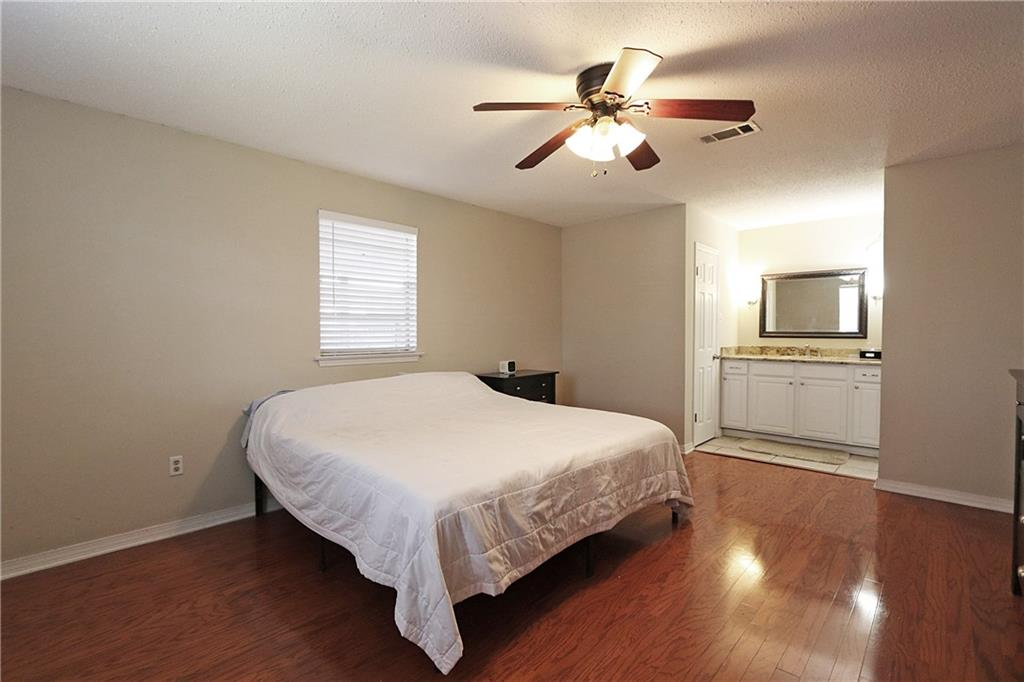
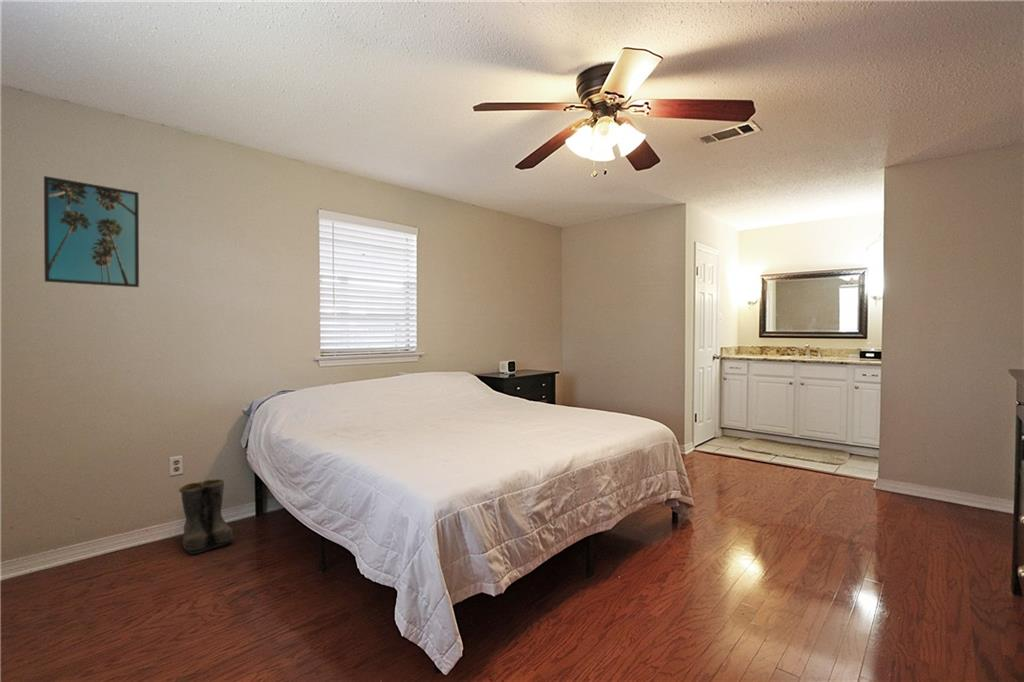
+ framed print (93, 234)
+ boots (205, 513)
